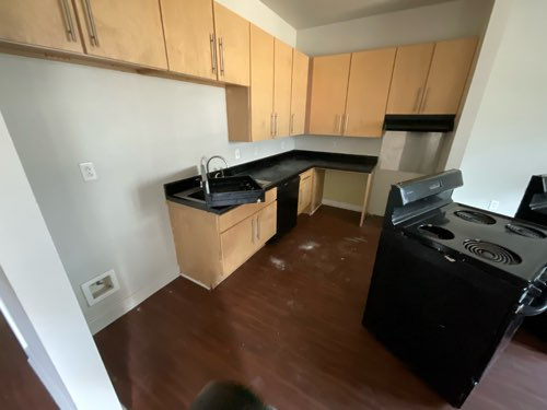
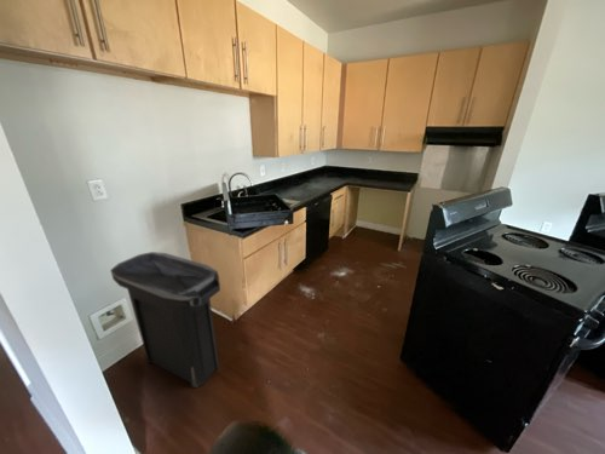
+ trash can (173, 320)
